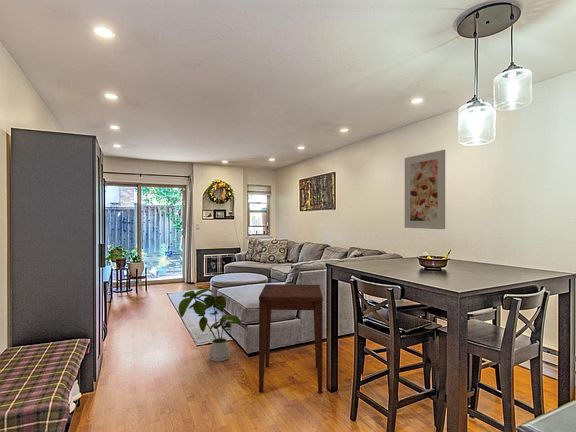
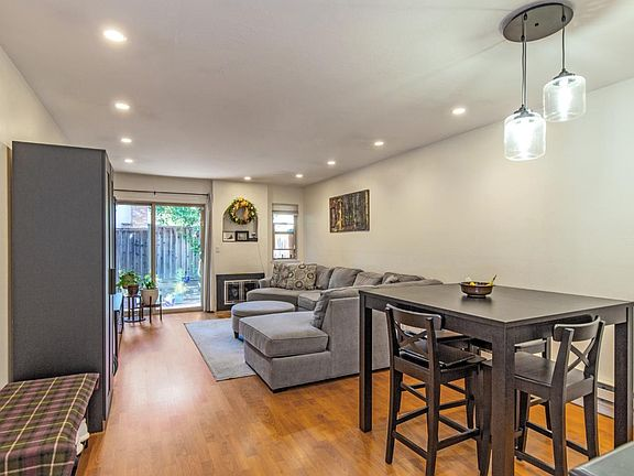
- side table (270, 329)
- house plant (208, 325)
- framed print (423, 191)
